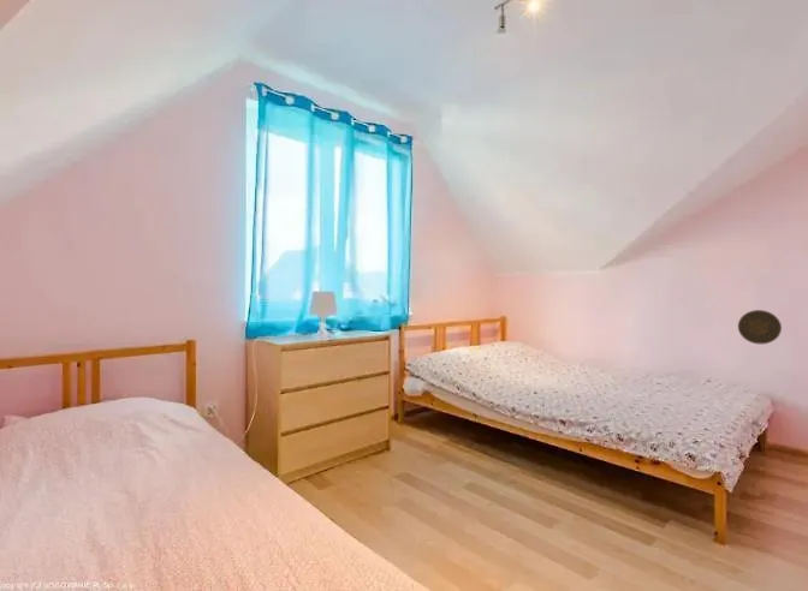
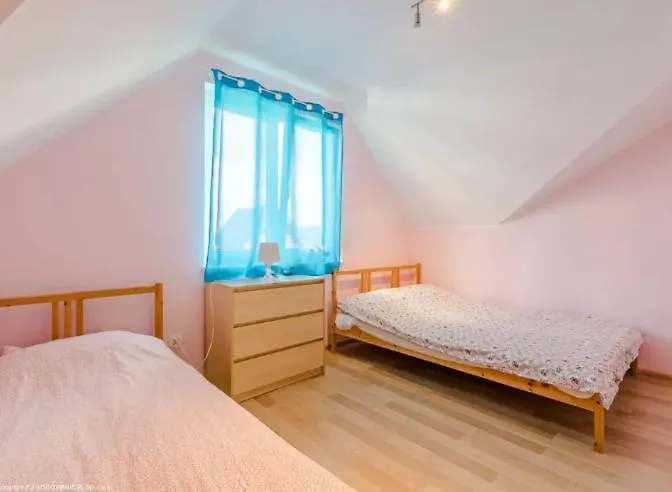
- decorative plate (759, 327)
